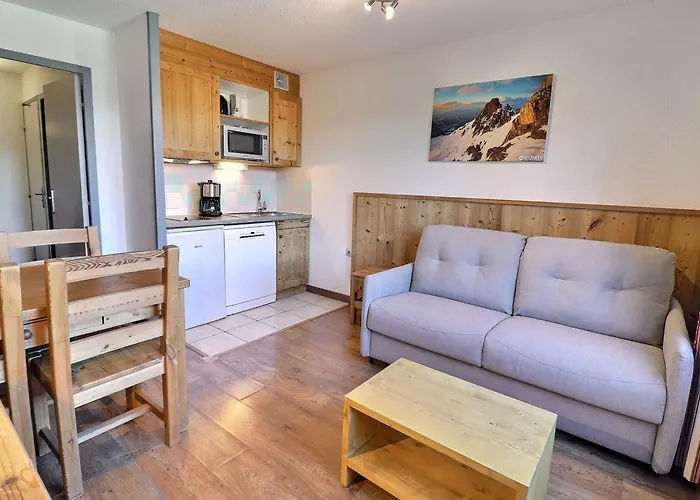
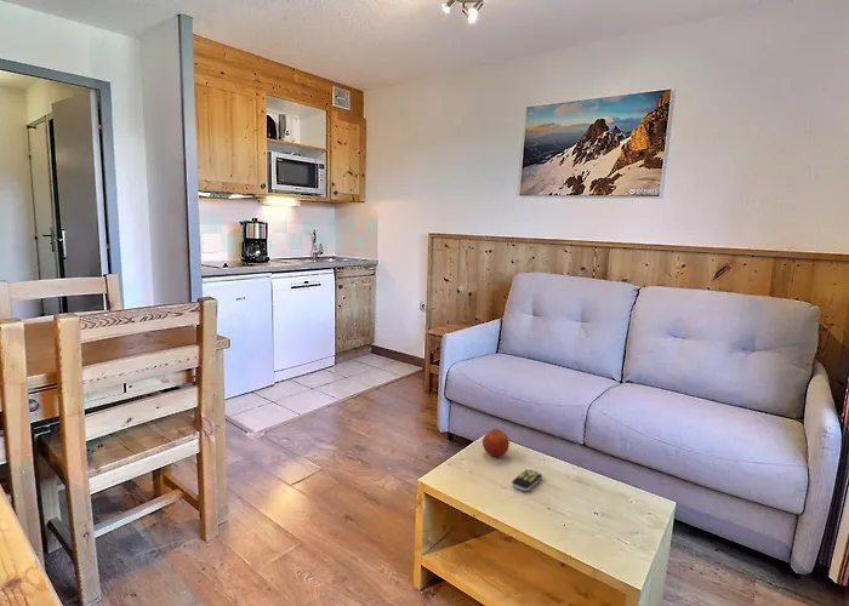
+ fruit (496, 441)
+ remote control (526, 479)
